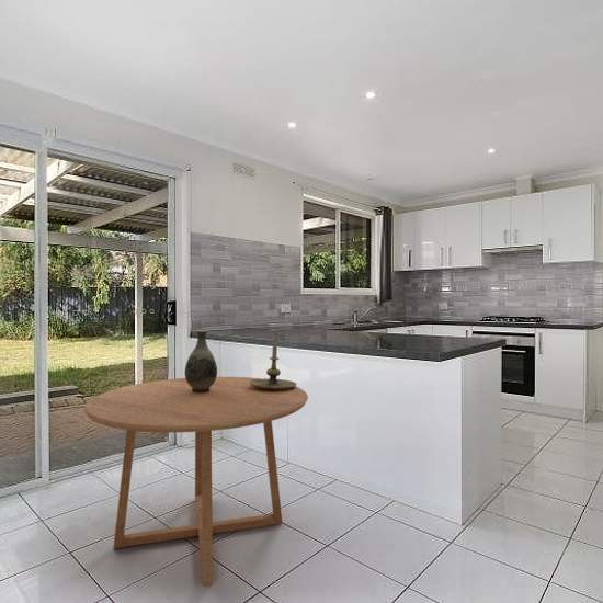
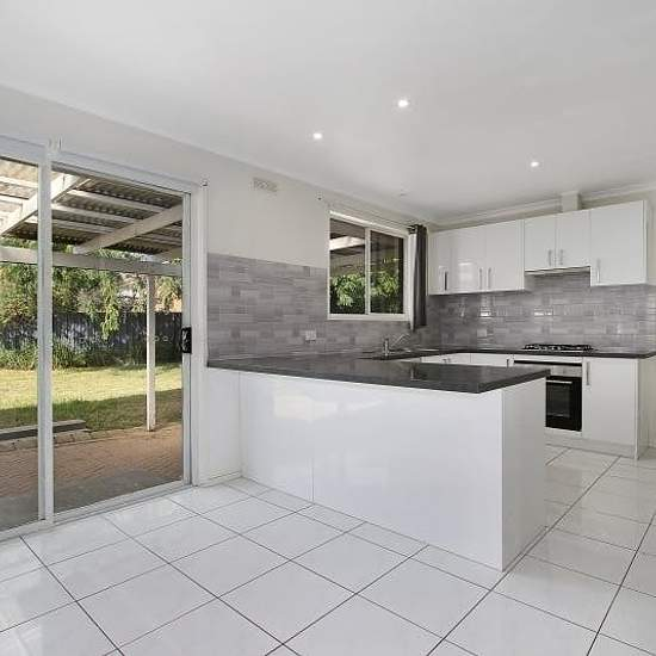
- candle holder (272, 360)
- vase (201, 360)
- dining table (202, 464)
